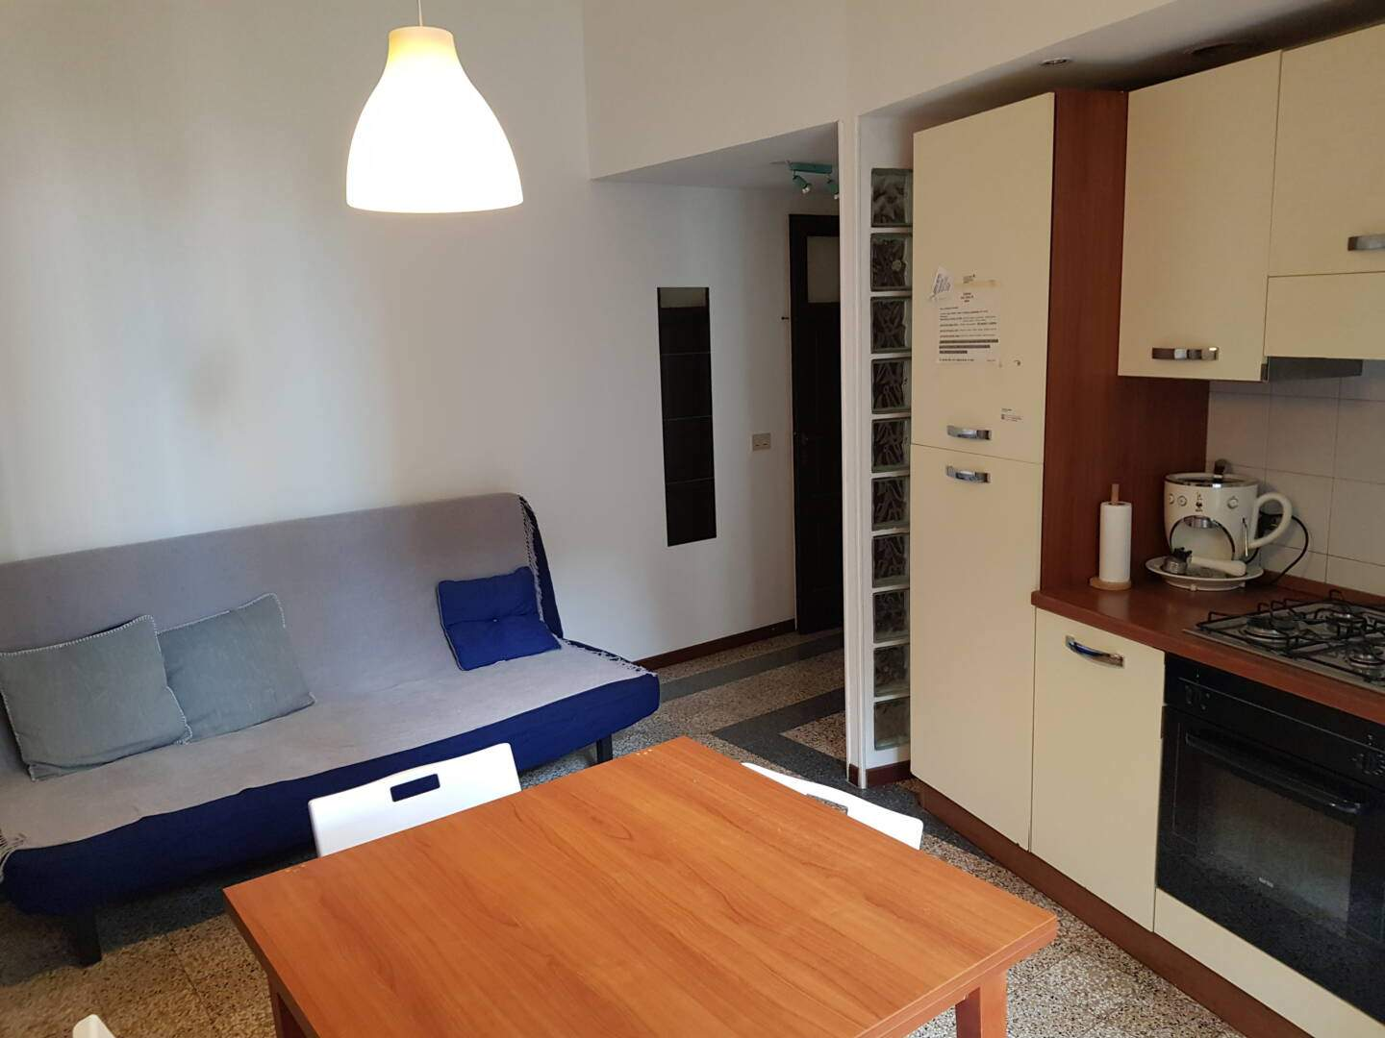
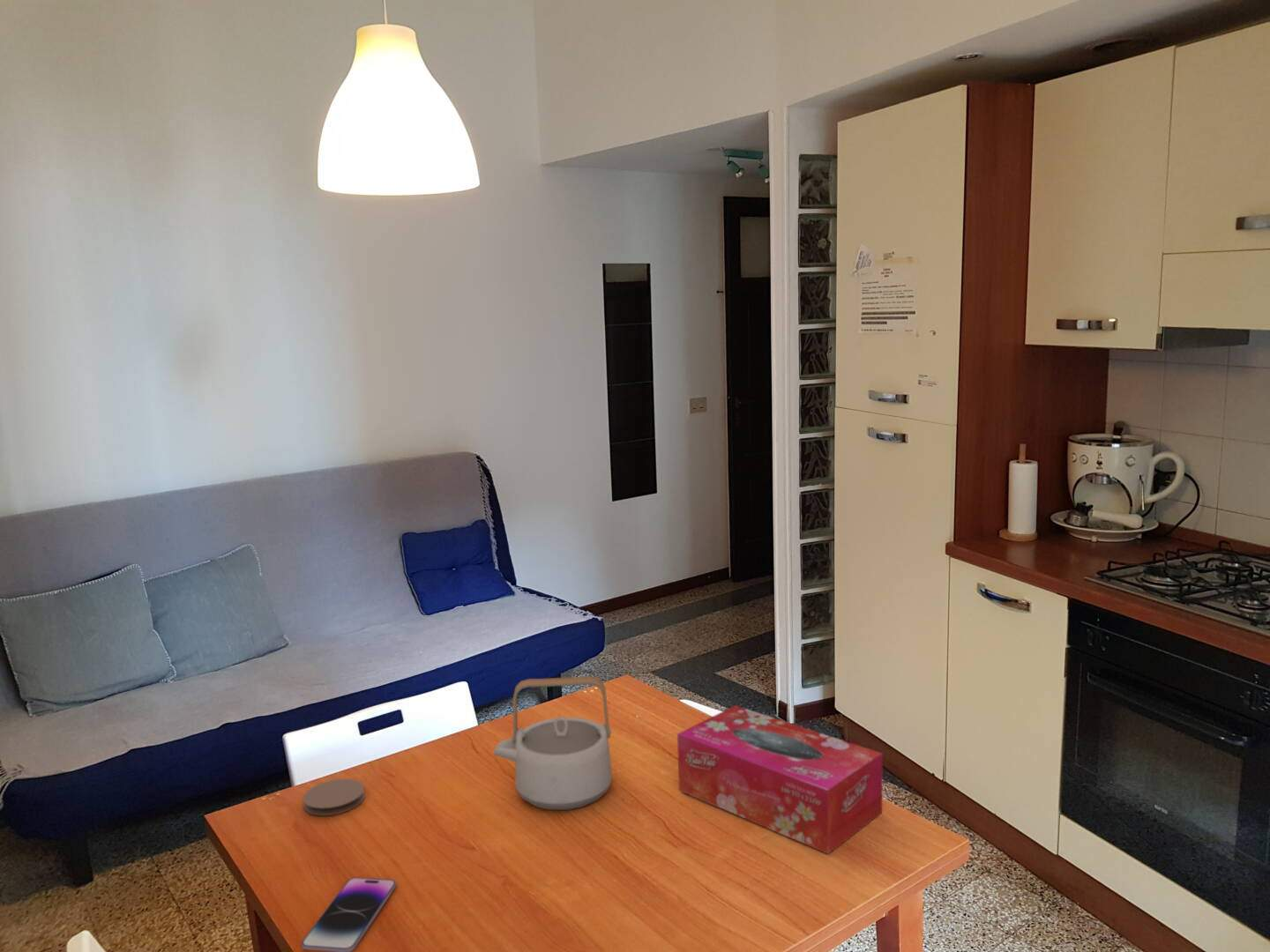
+ smartphone (351, 912)
+ tissue box (777, 772)
+ teapot (552, 735)
+ coaster (333, 796)
